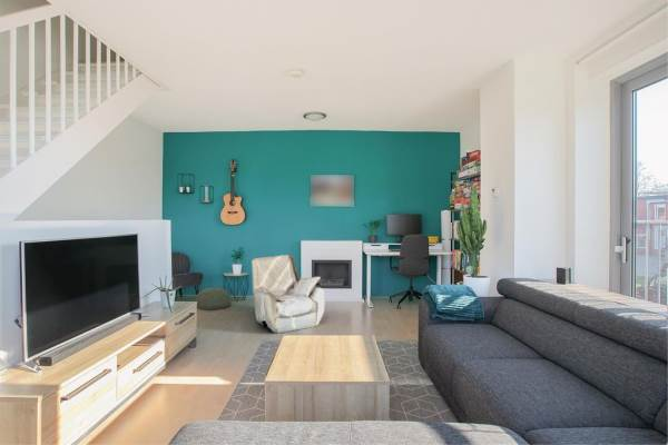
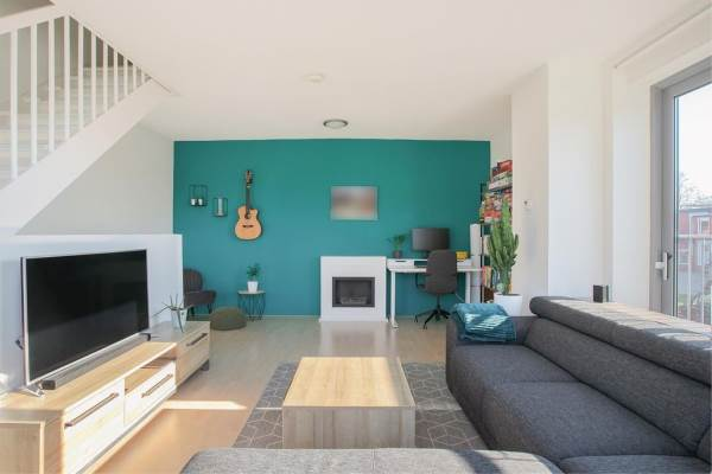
- armchair (285, 290)
